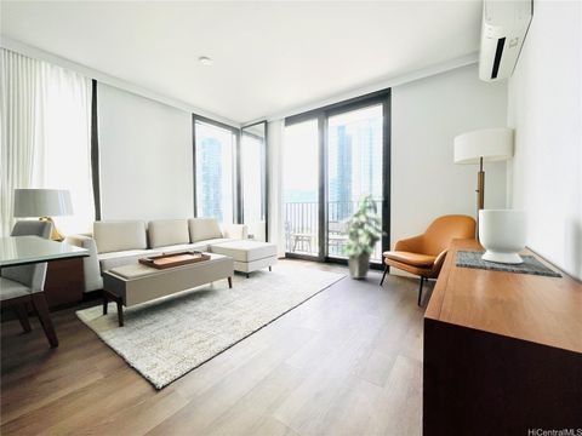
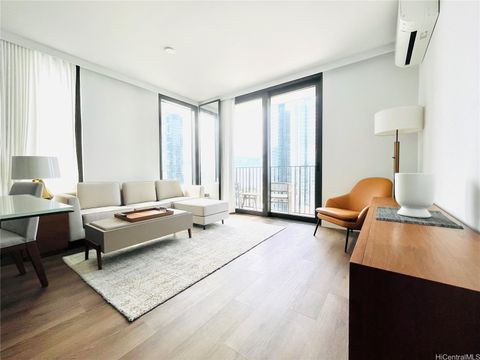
- indoor plant (359, 231)
